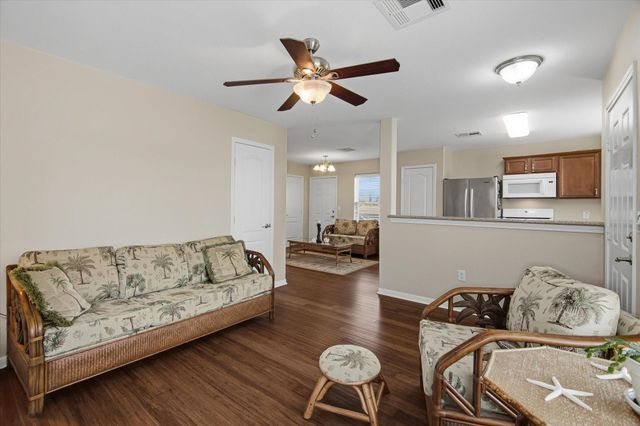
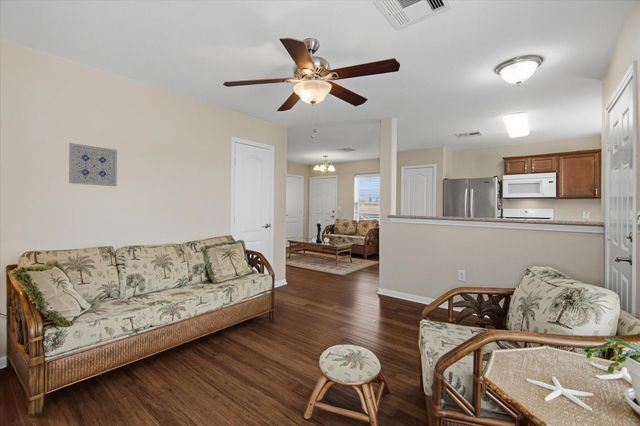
+ wall art (94, 165)
